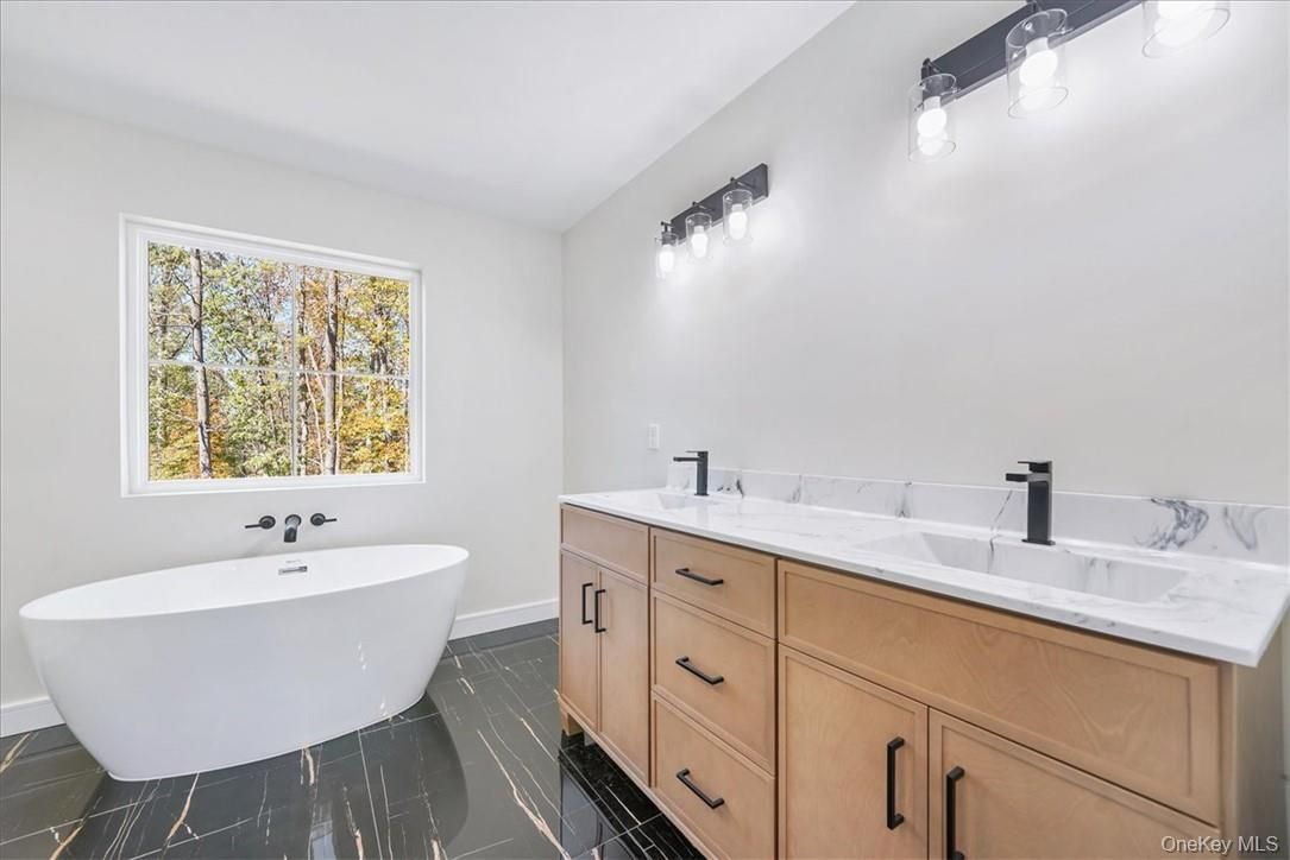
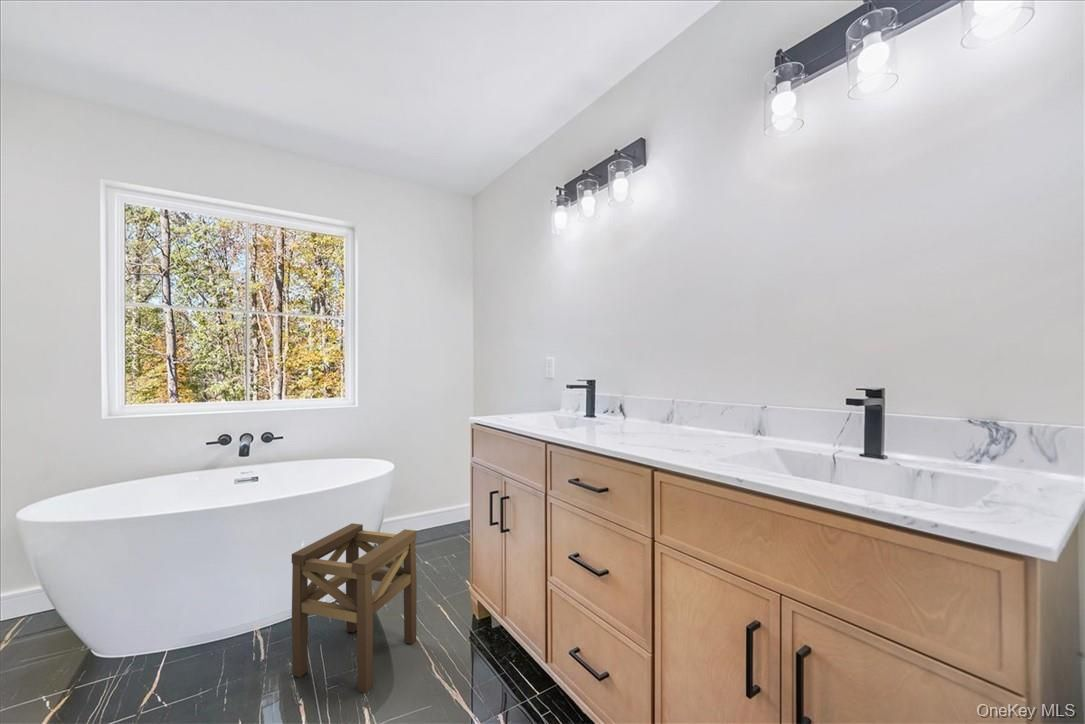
+ stool (358, 598)
